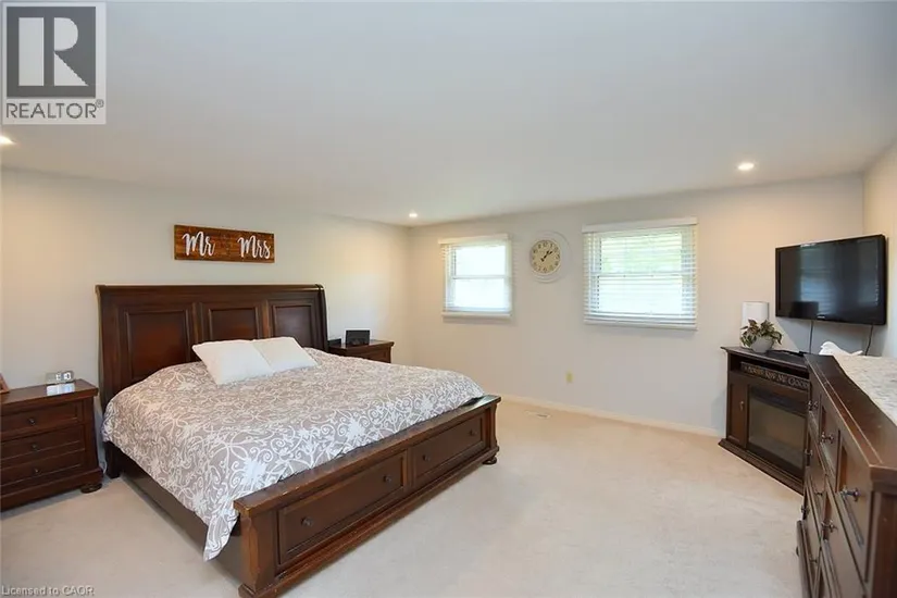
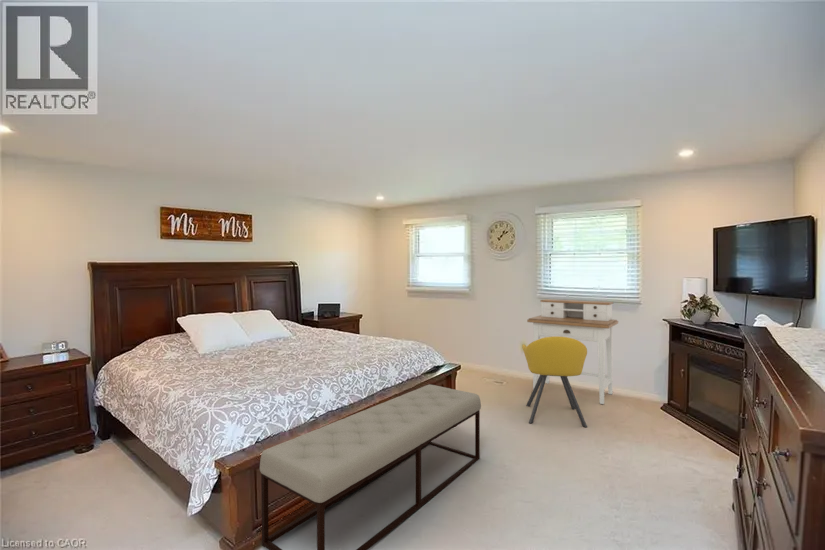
+ chair (554, 374)
+ bench (390, 455)
+ desk (573, 338)
